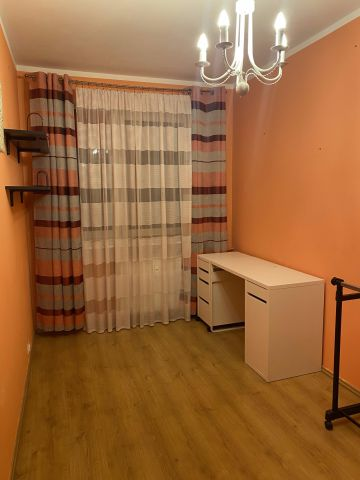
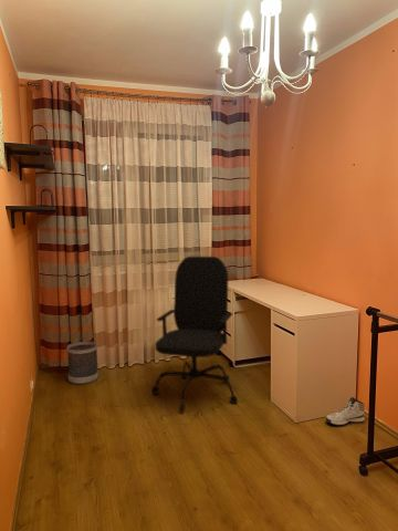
+ sneaker (345, 409)
+ wastebasket (82, 362)
+ office chair (196, 327)
